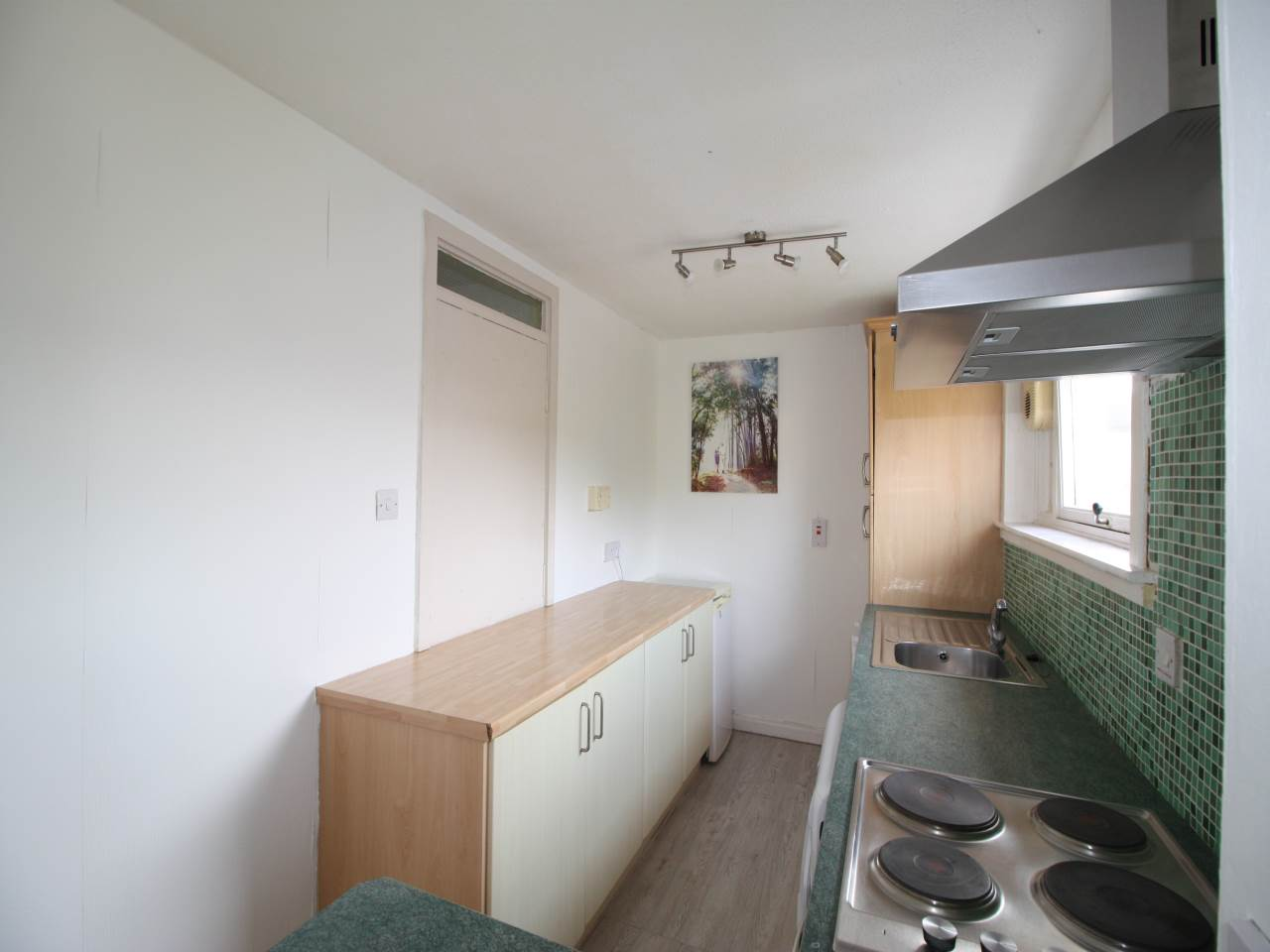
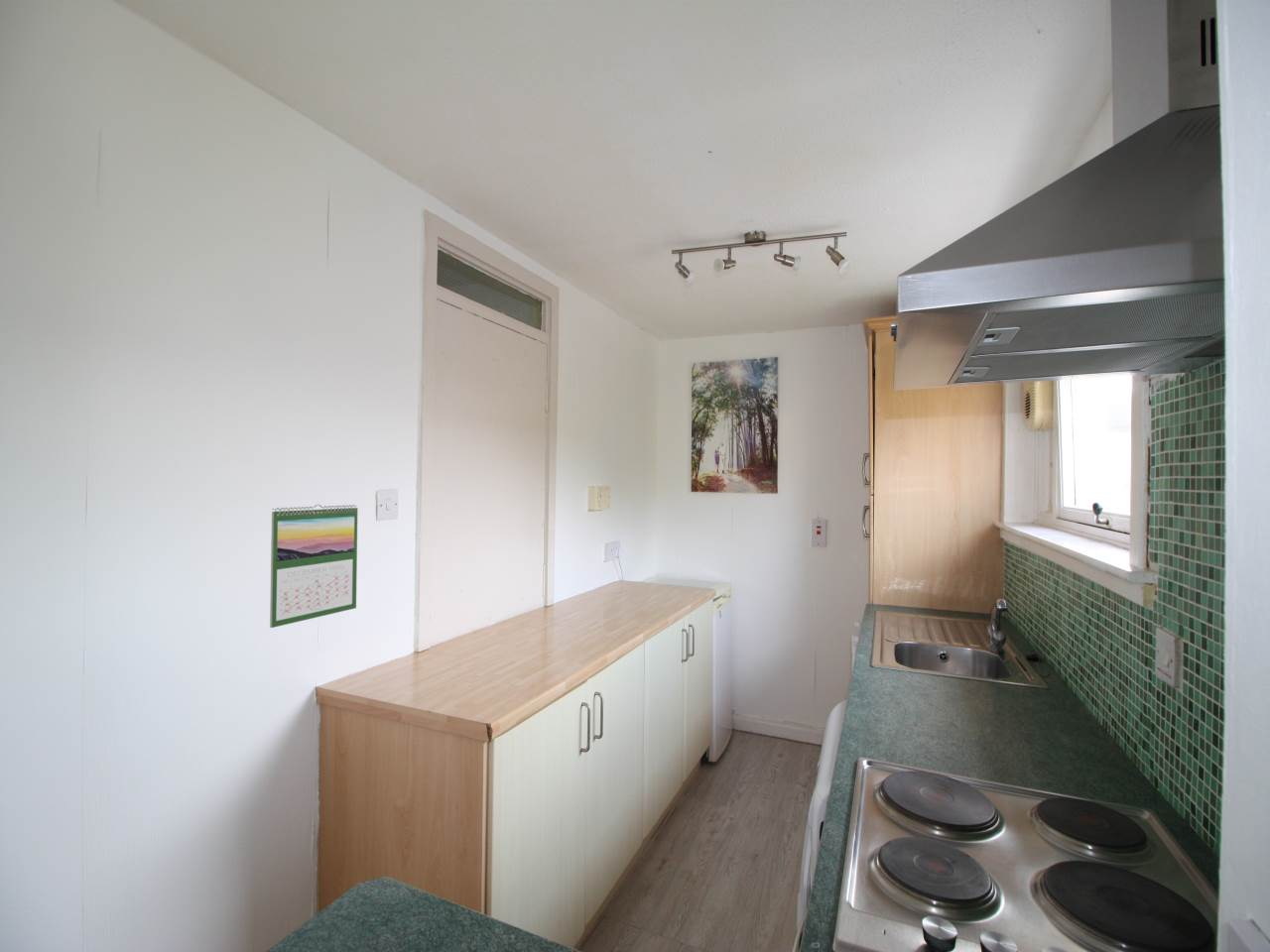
+ calendar (317, 560)
